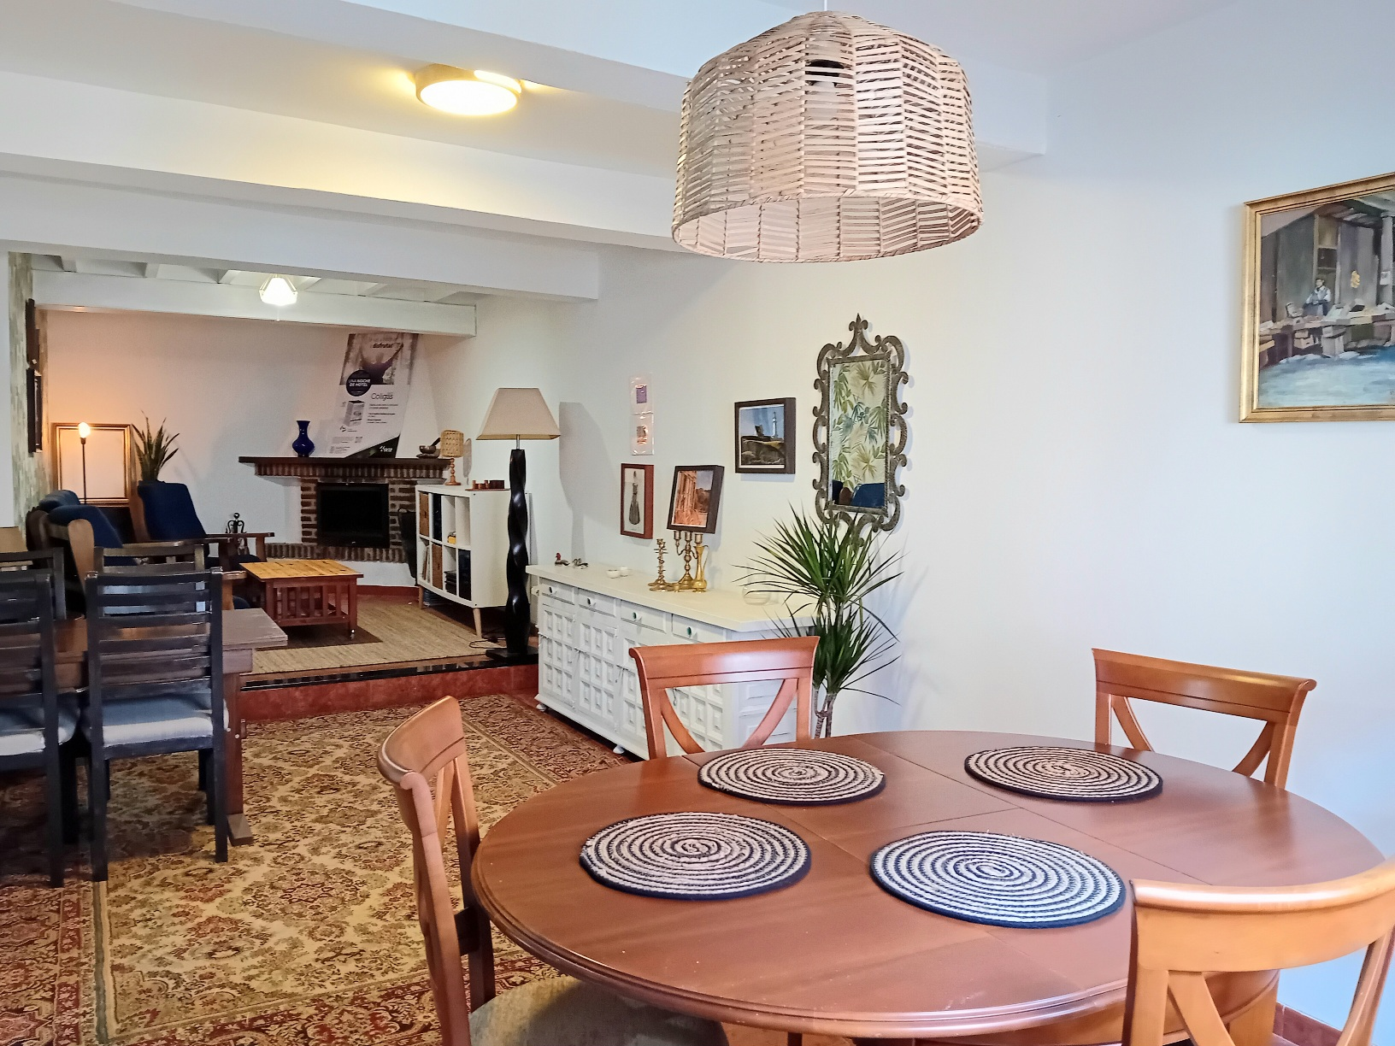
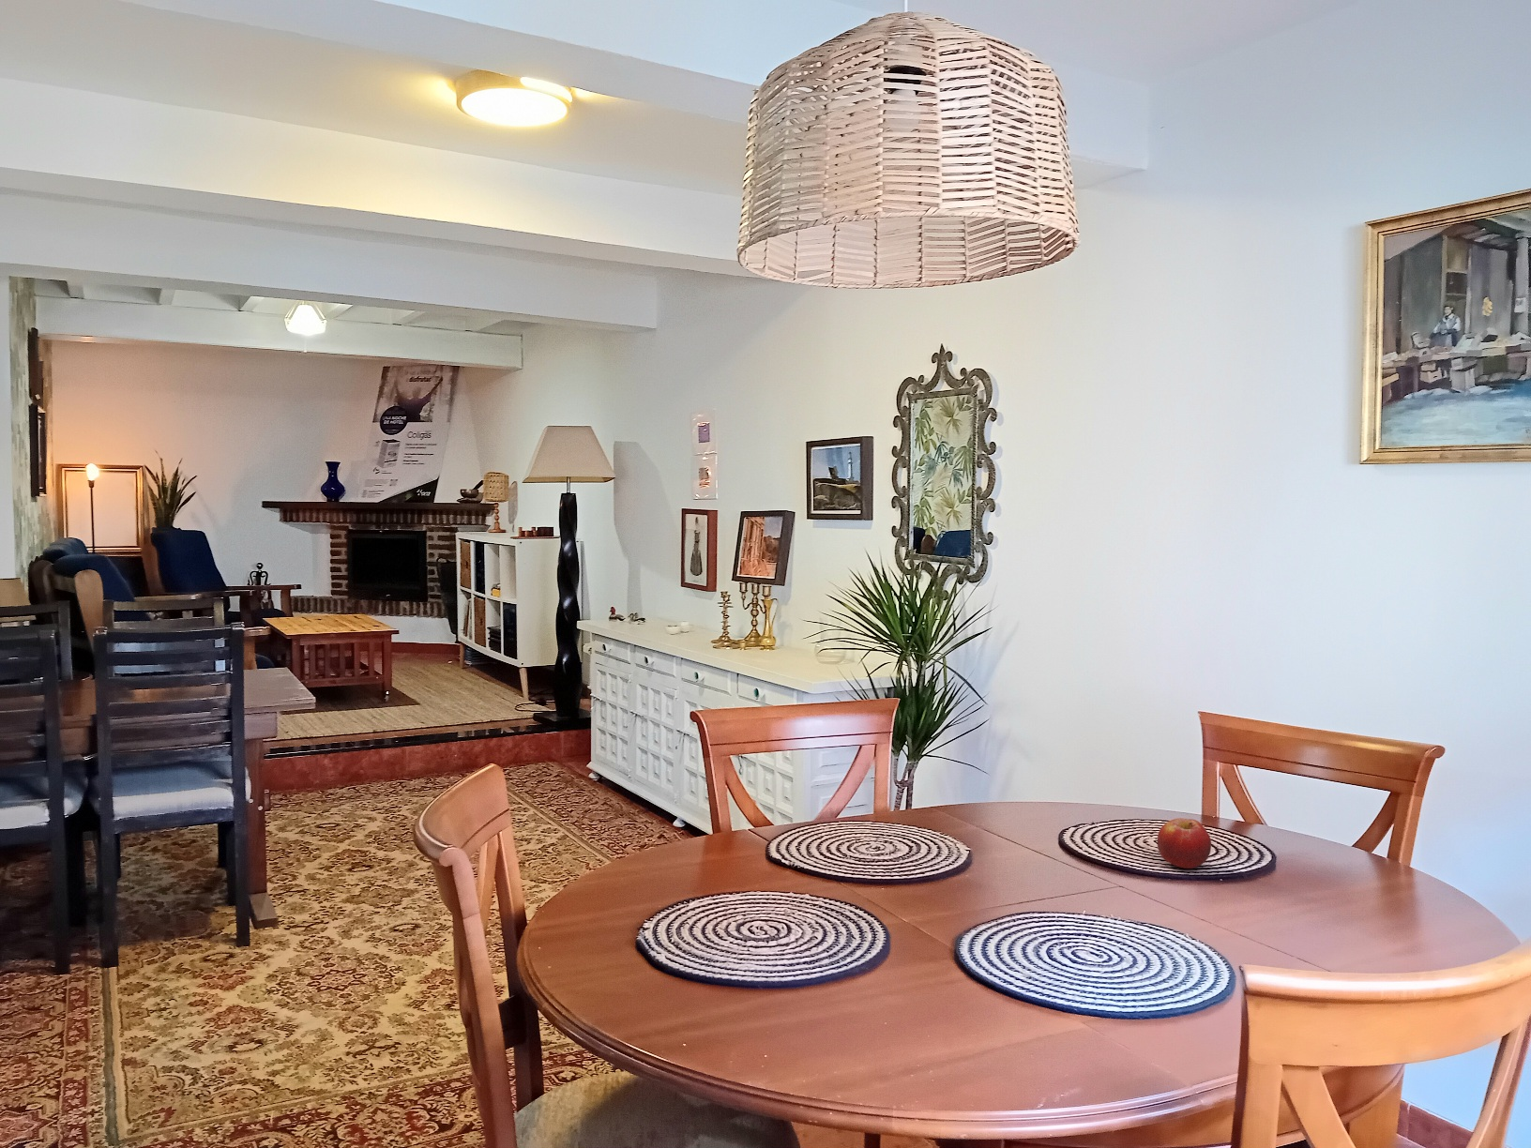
+ fruit (1183, 842)
